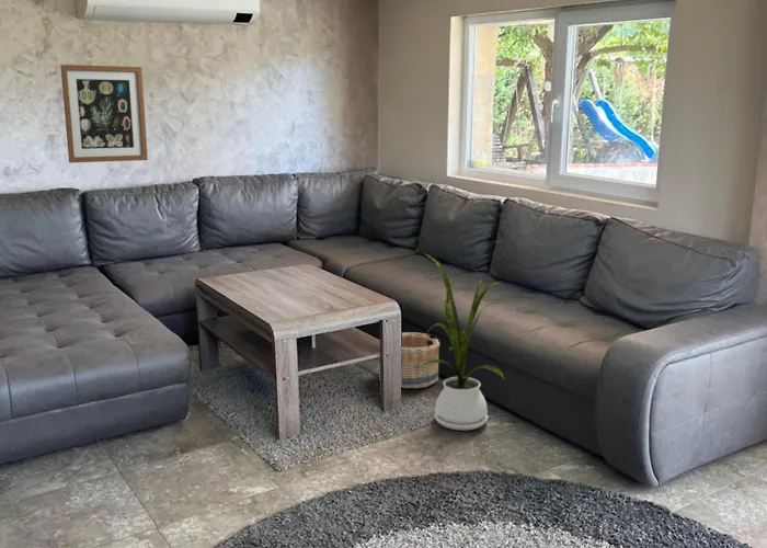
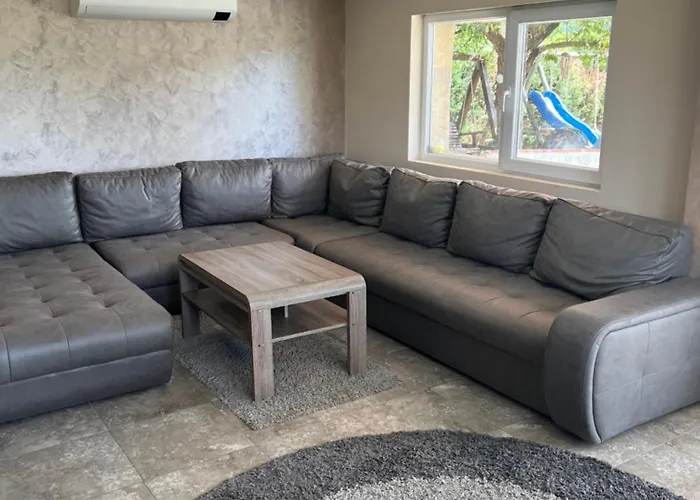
- wall art (105, 114)
- basket (411, 359)
- house plant (459, 341)
